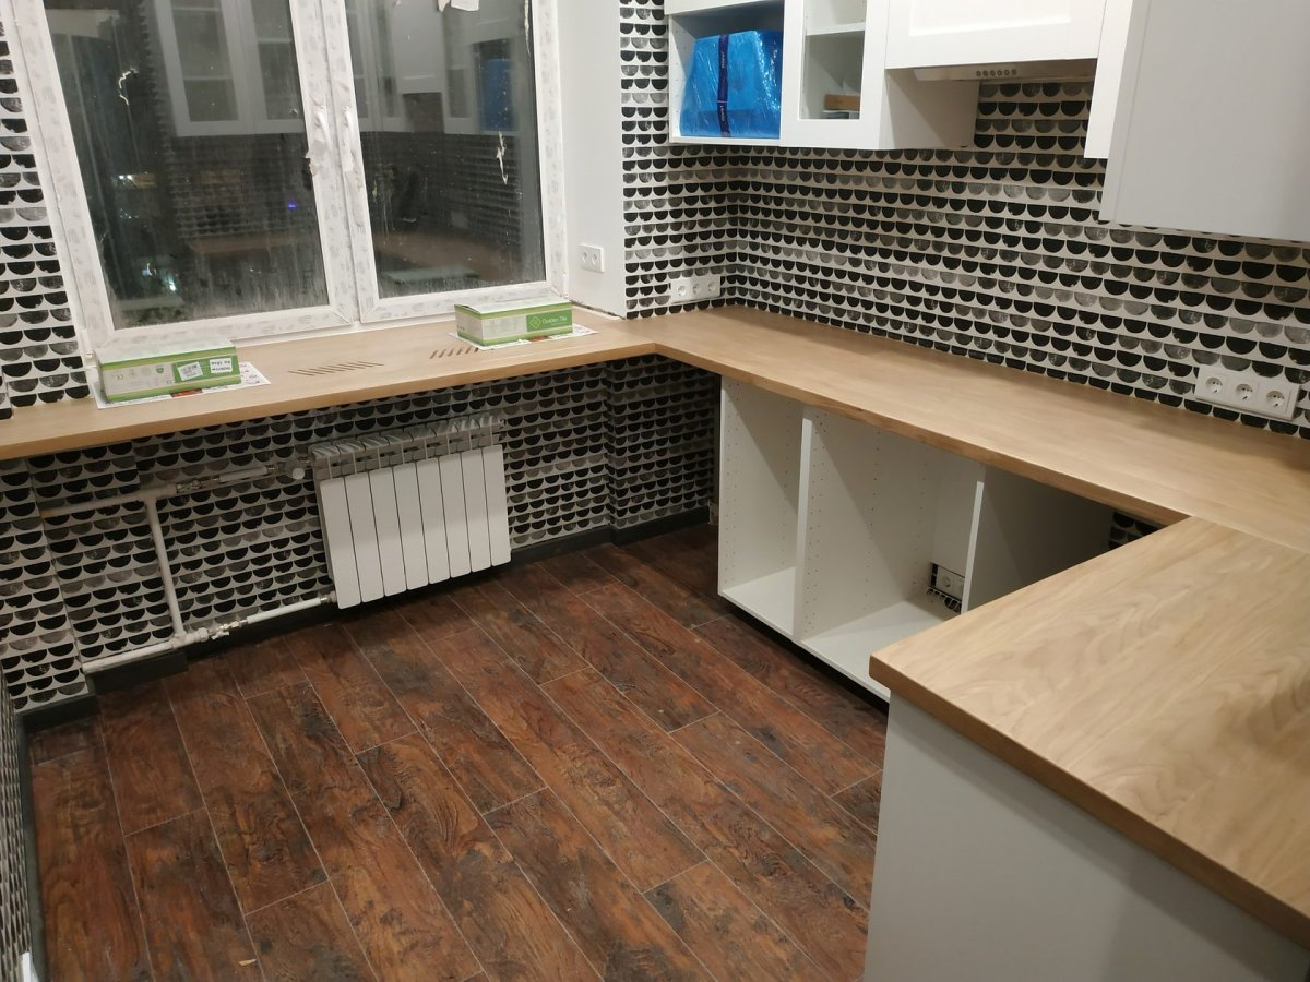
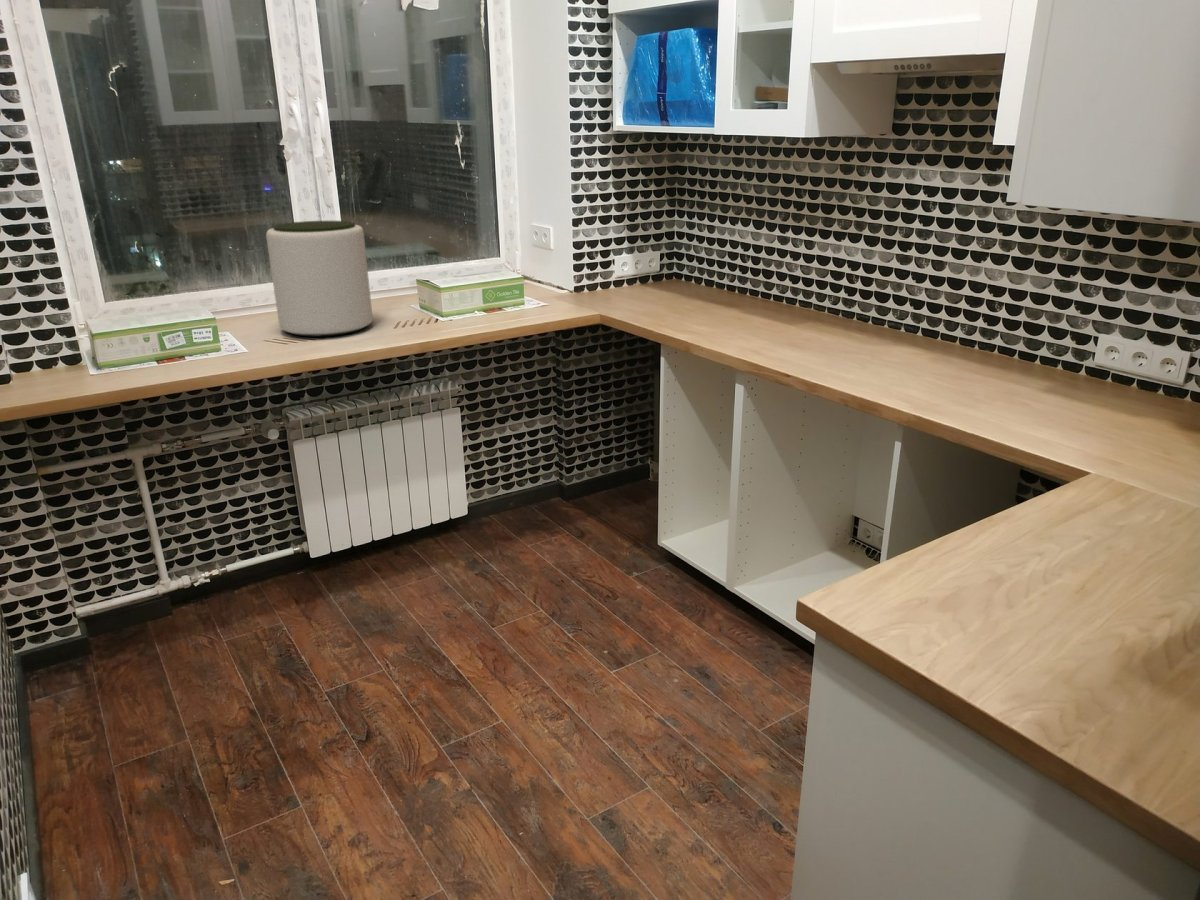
+ plant pot (321, 277)
